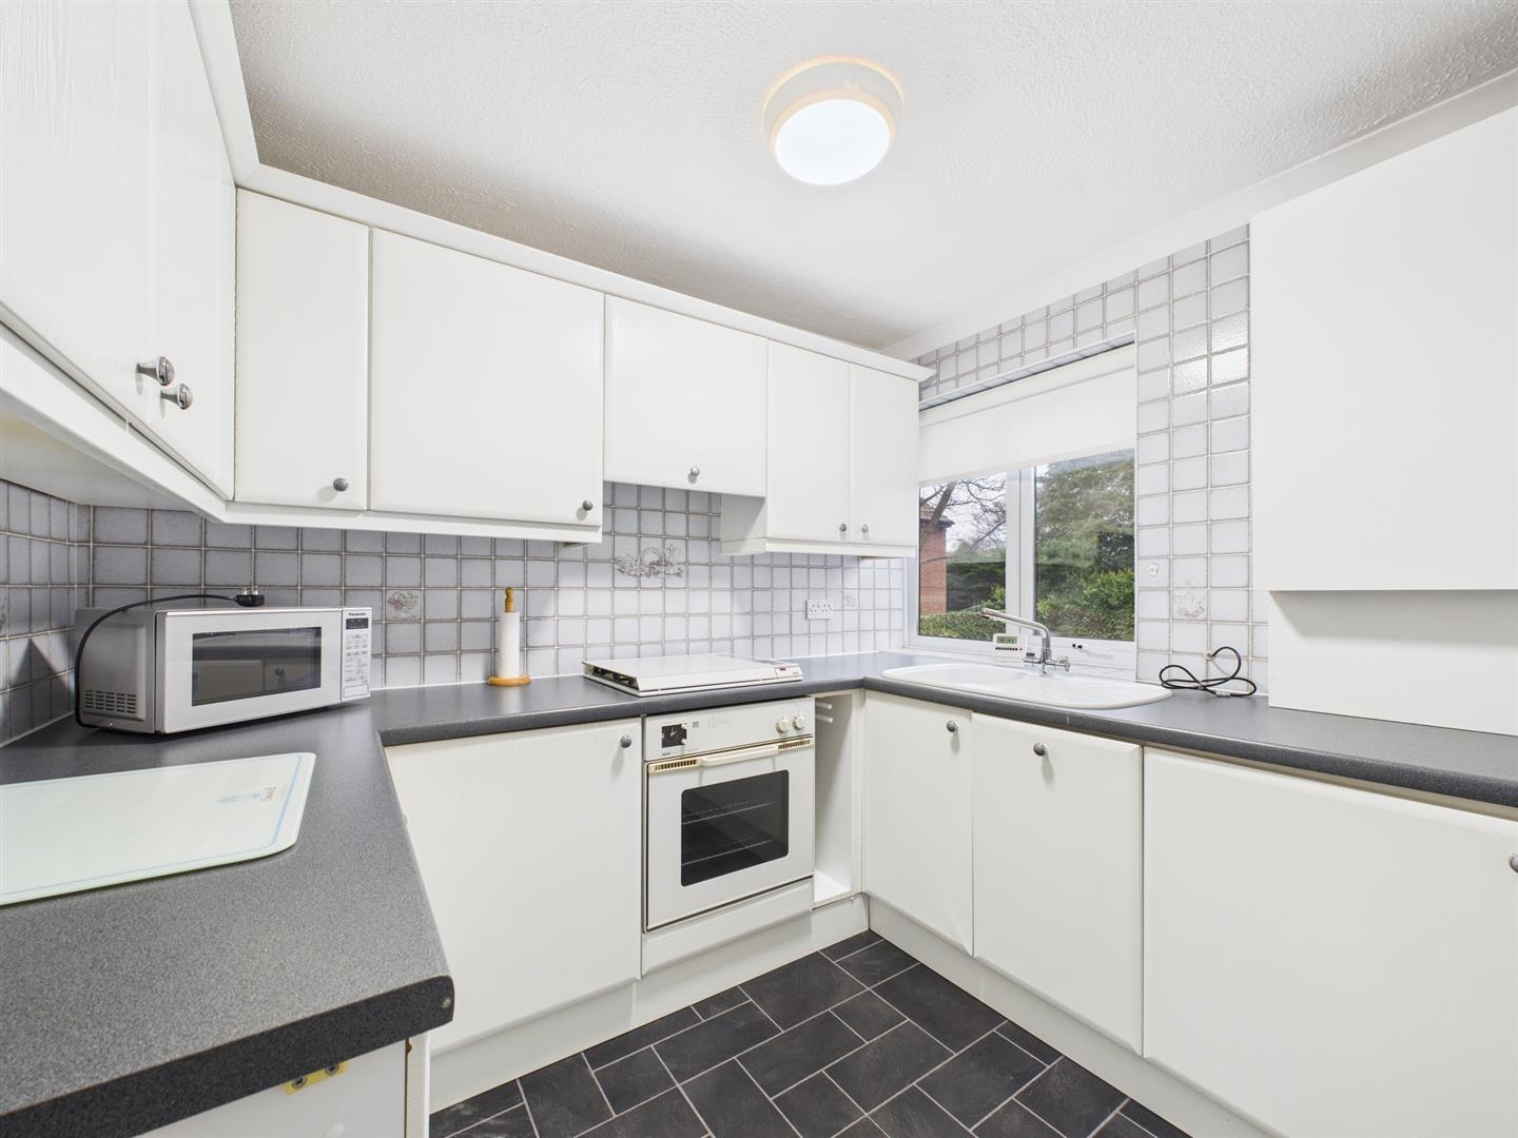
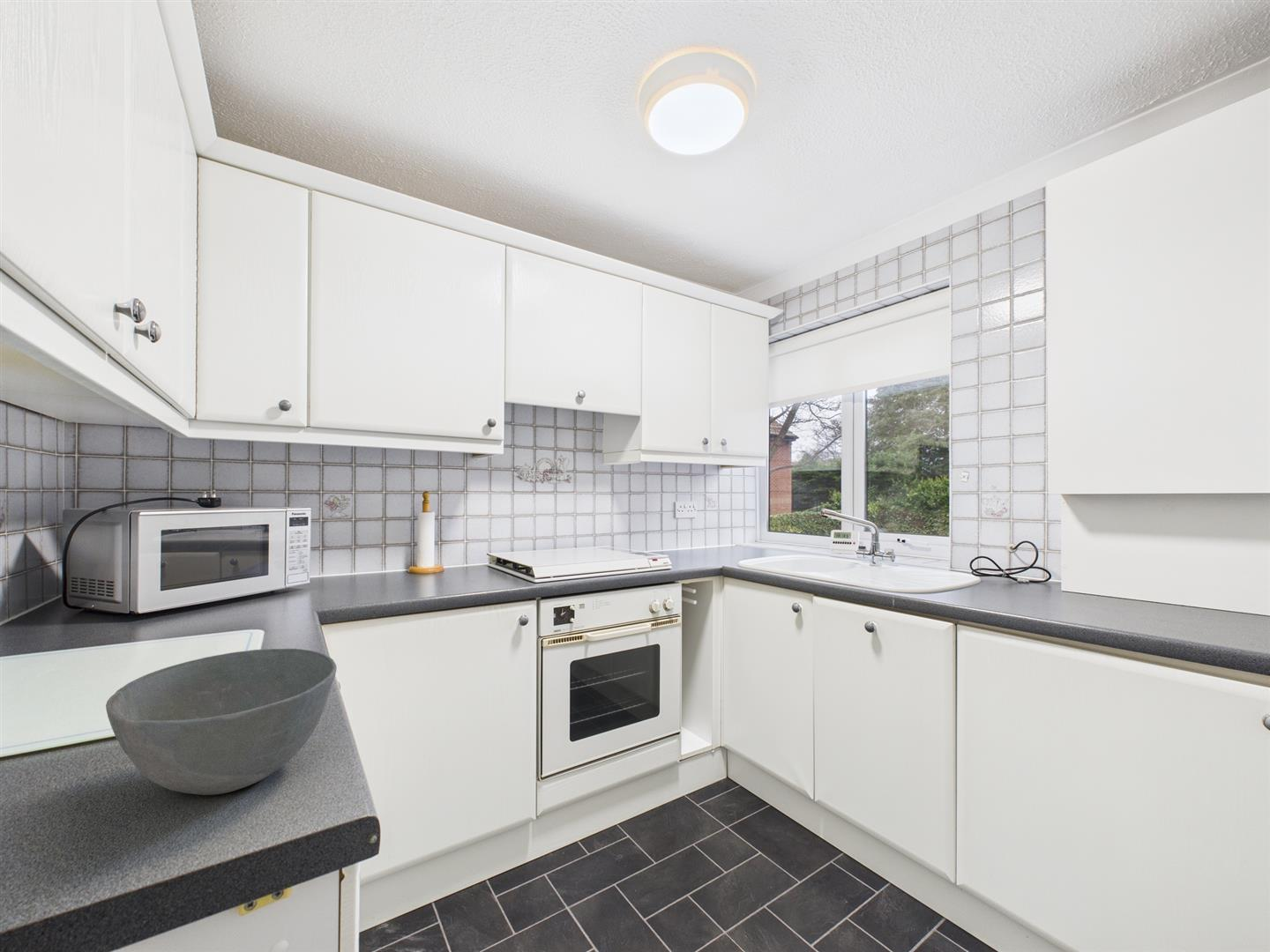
+ bowl (232, 725)
